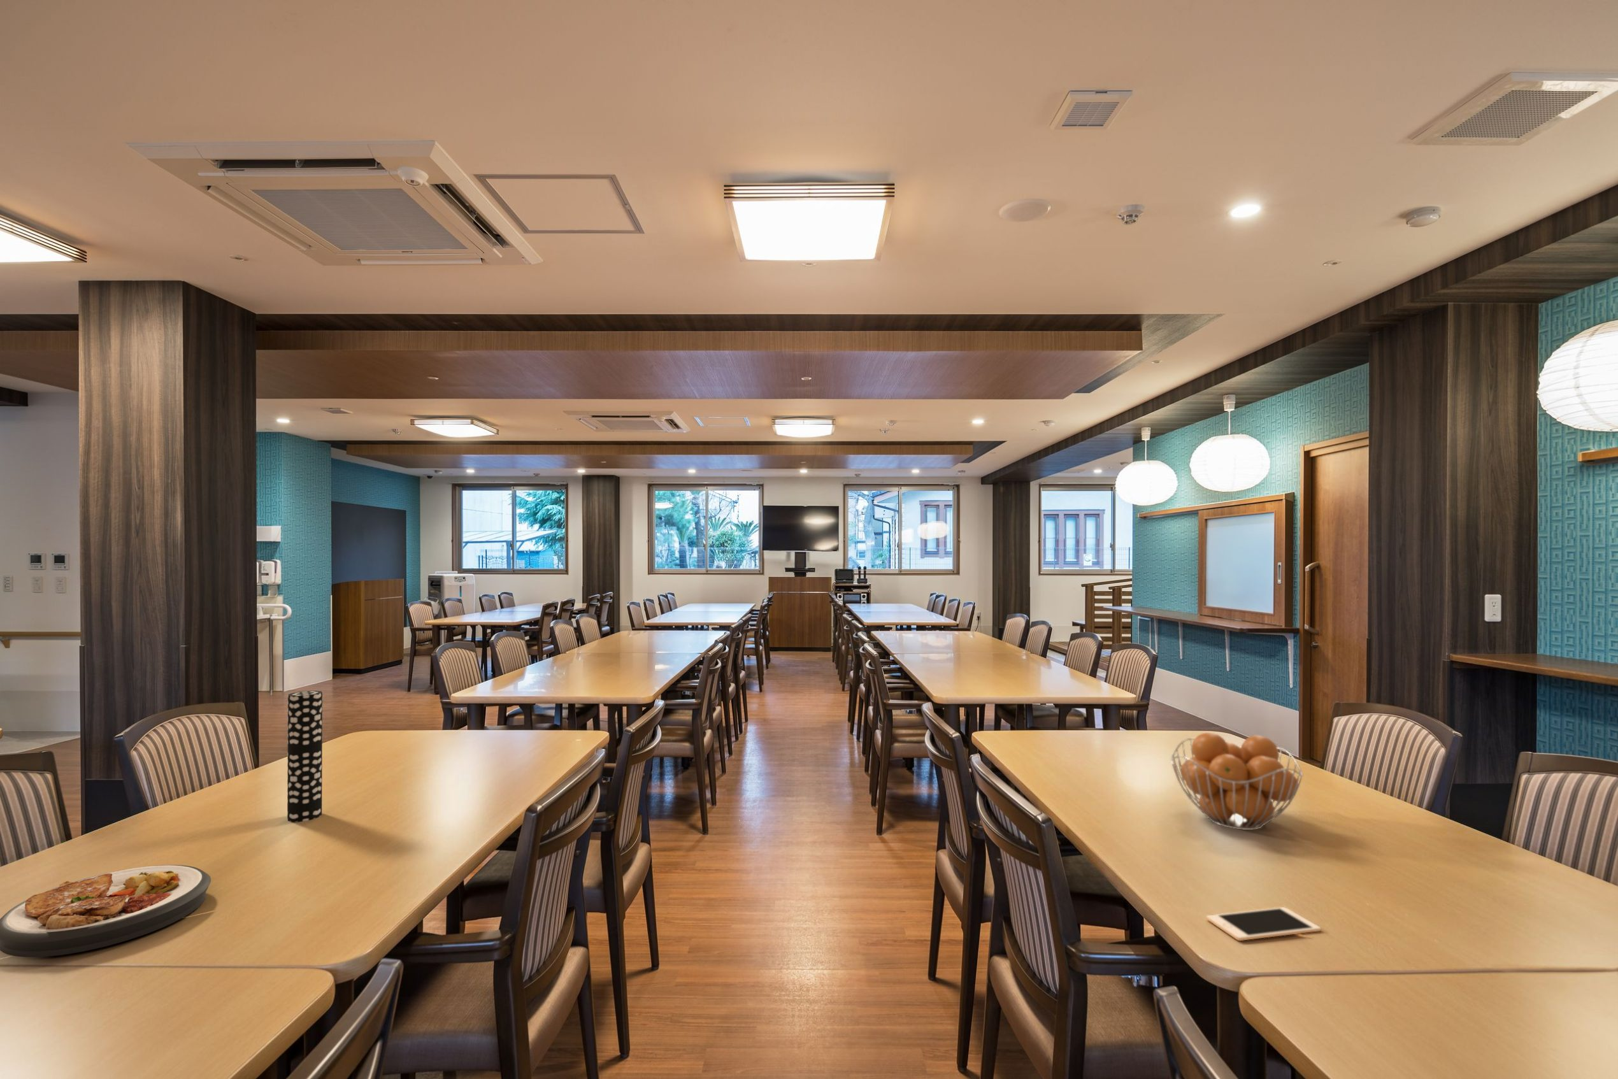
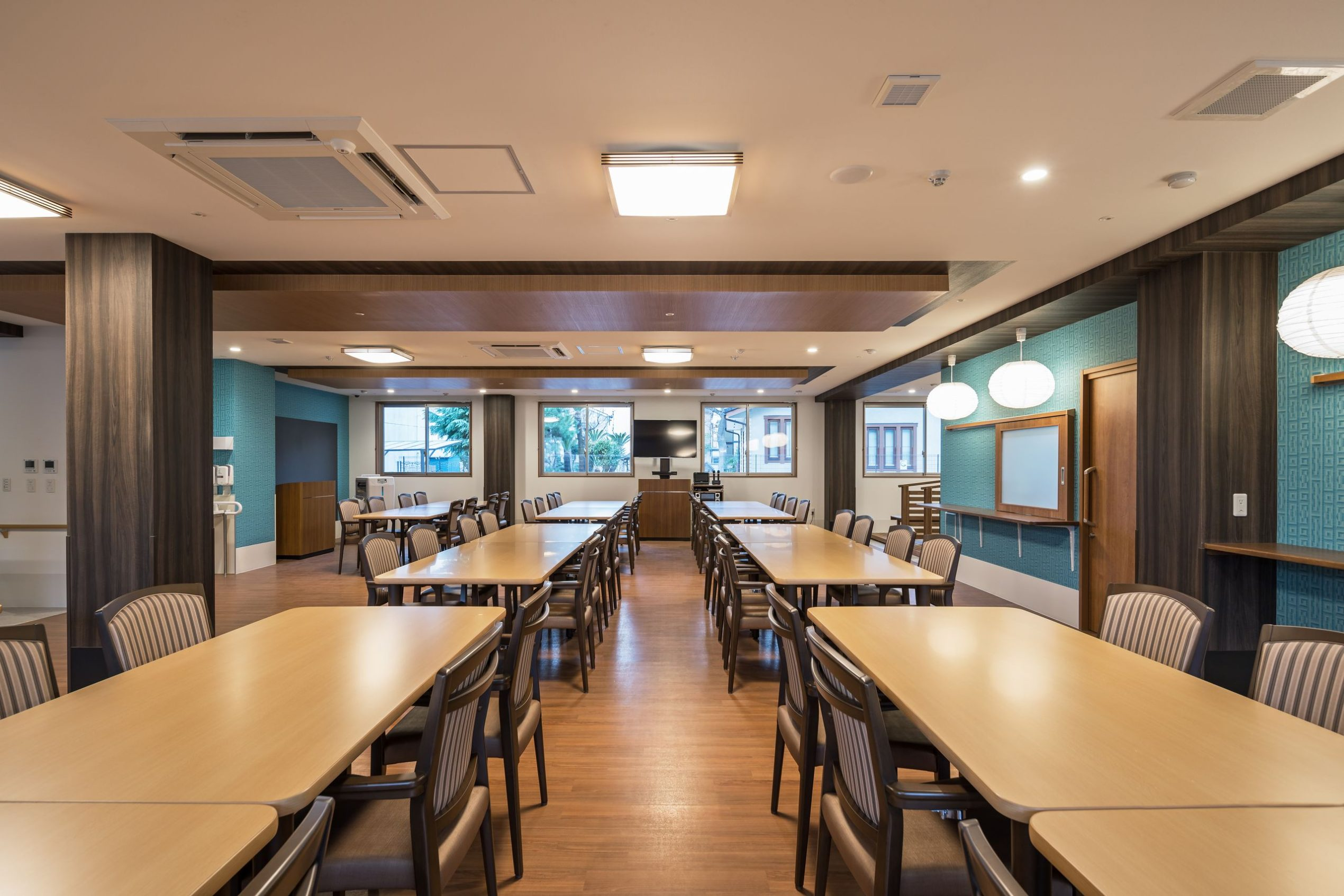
- vase (305, 755)
- plate (108, 900)
- cell phone (1263, 922)
- fruit basket (1234, 778)
